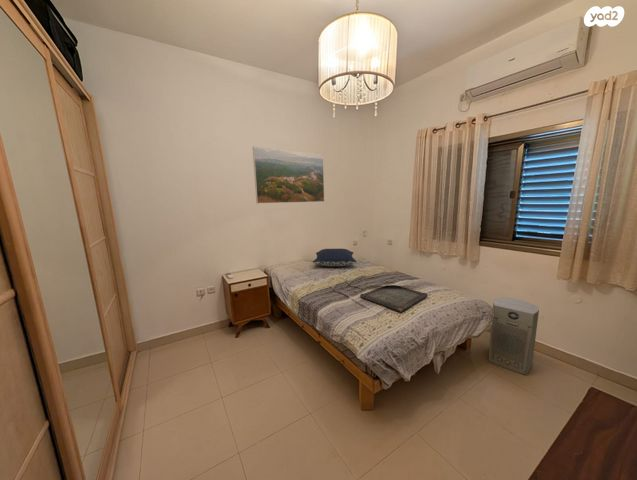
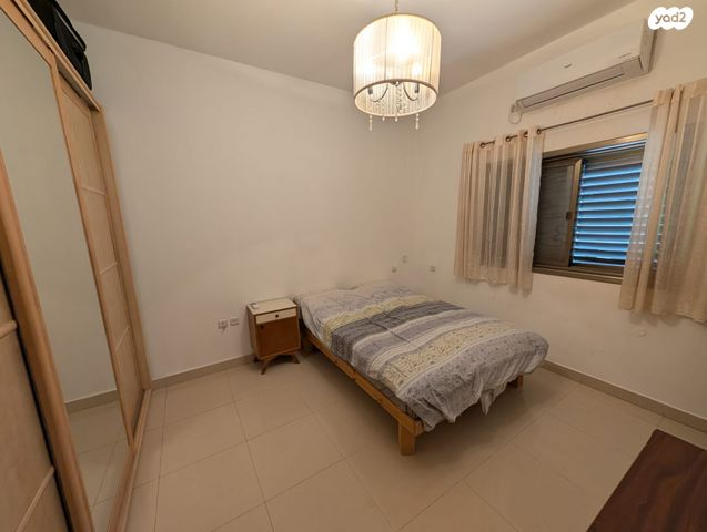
- serving tray (394, 295)
- pillow (334, 257)
- fan (512, 331)
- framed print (292, 176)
